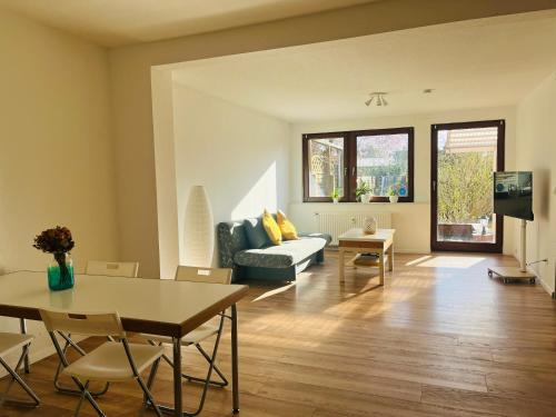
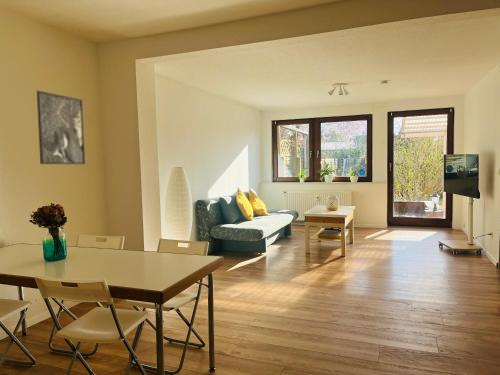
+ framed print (62, 130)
